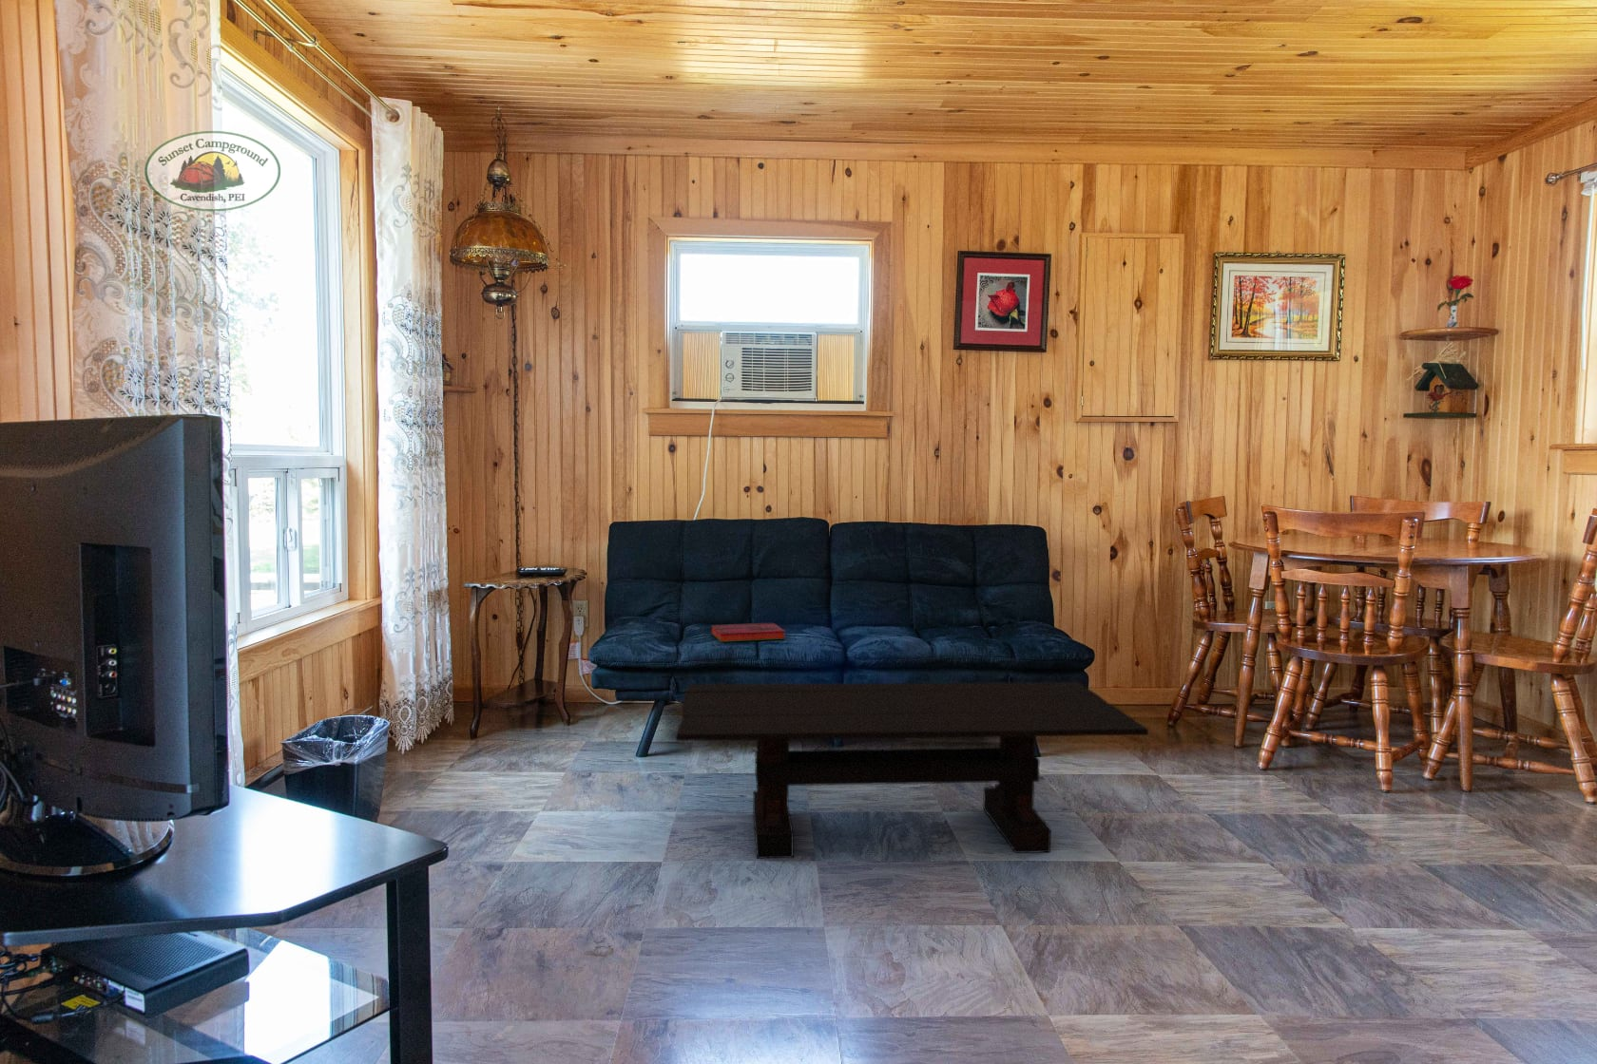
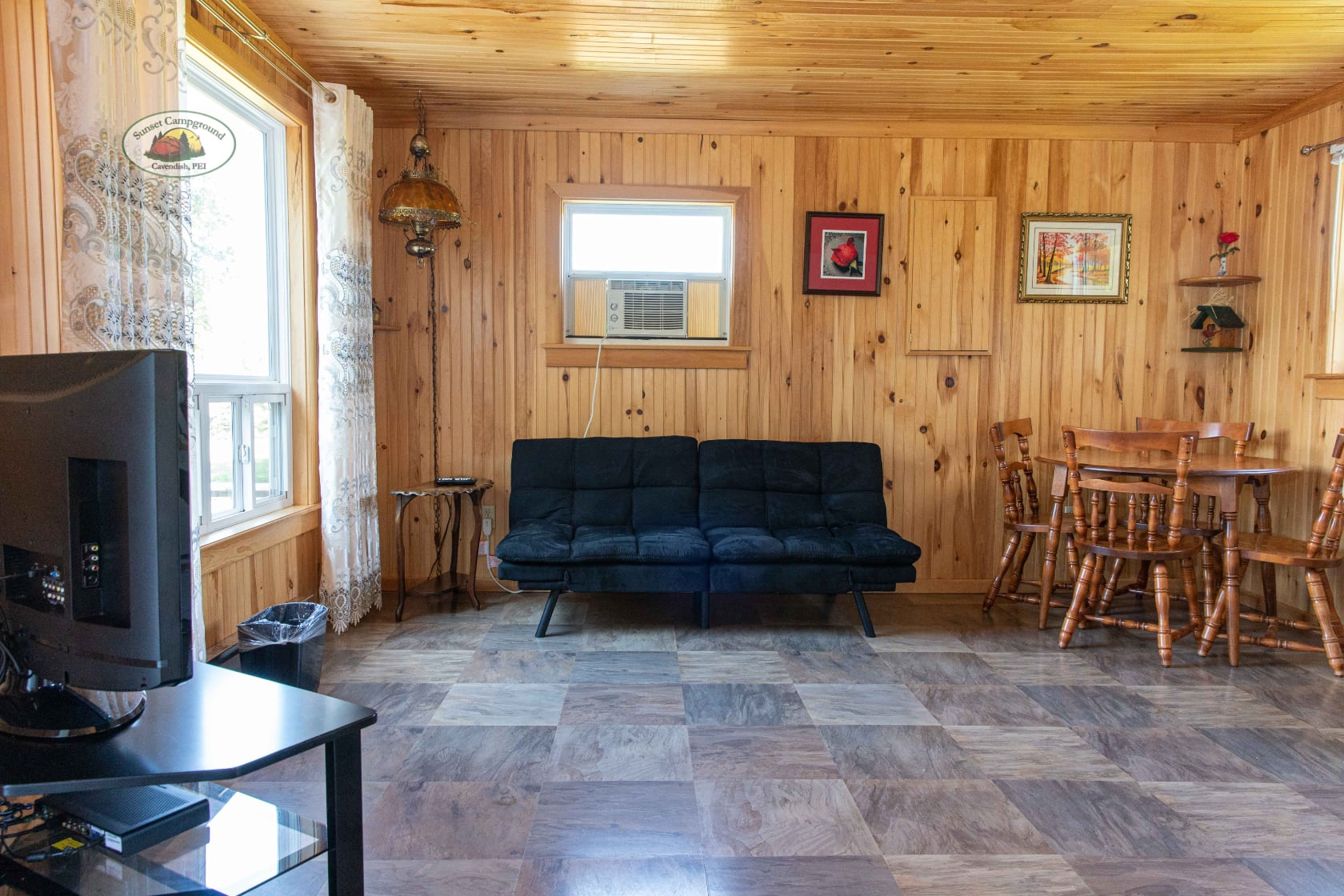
- hardback book (747, 632)
- coffee table (897, 768)
